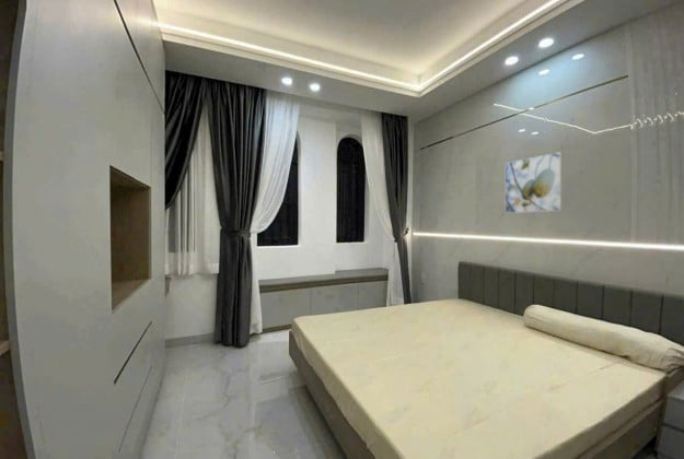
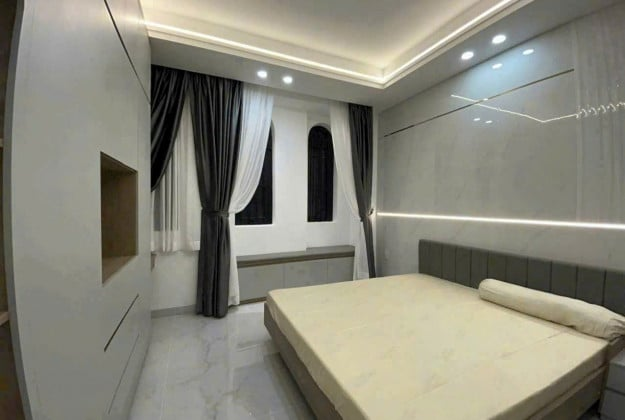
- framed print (531, 185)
